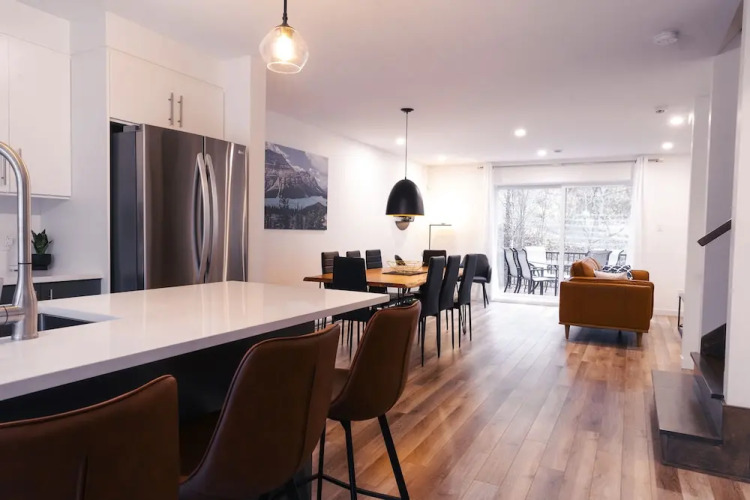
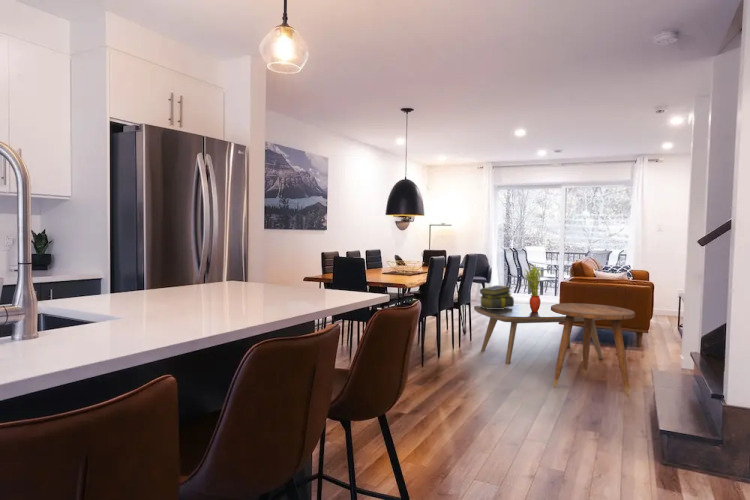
+ potted plant (532, 287)
+ stack of books (496, 296)
+ coffee table (541, 322)
+ side table (589, 347)
